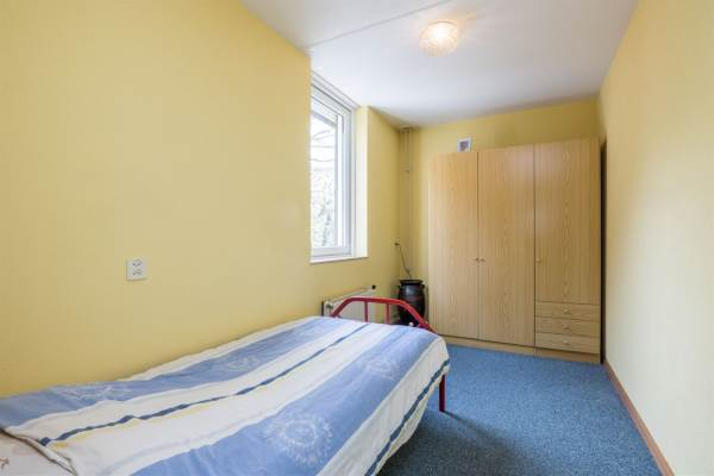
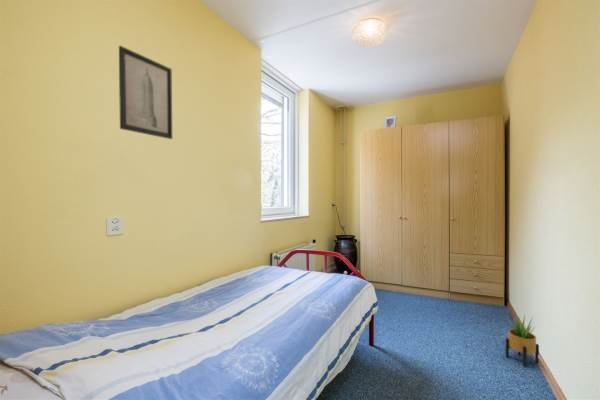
+ wall art (147, 96)
+ potted plant (521, 337)
